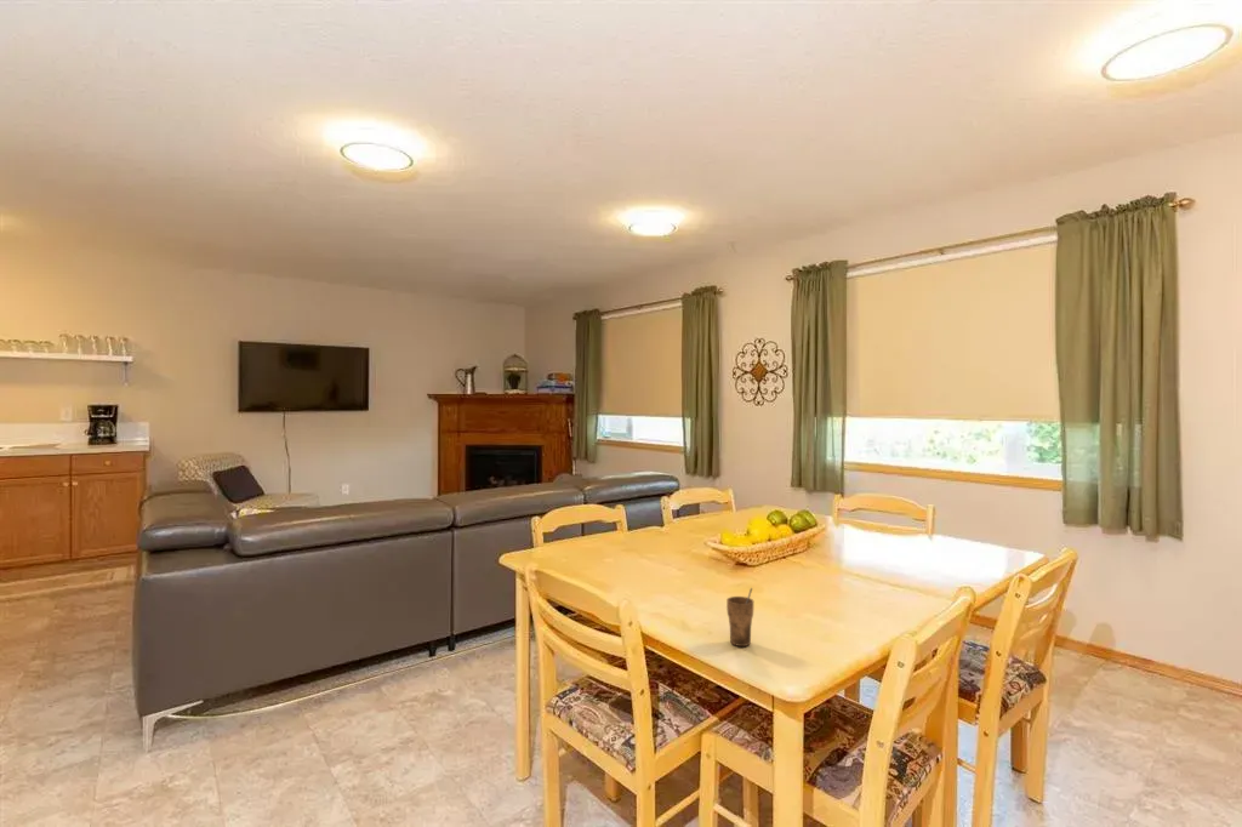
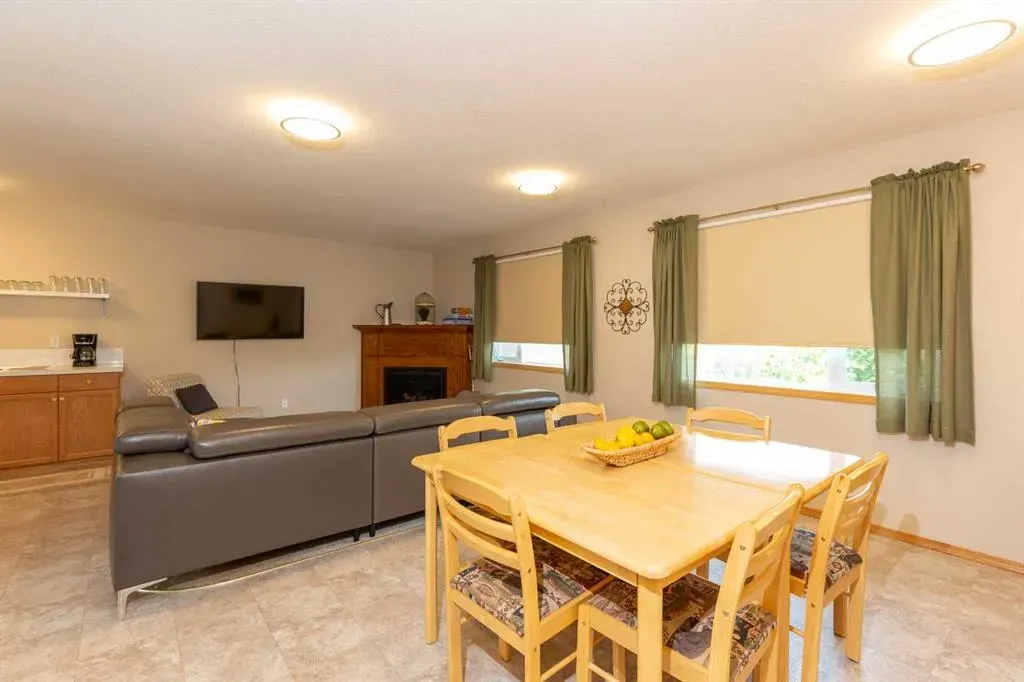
- cup (740, 616)
